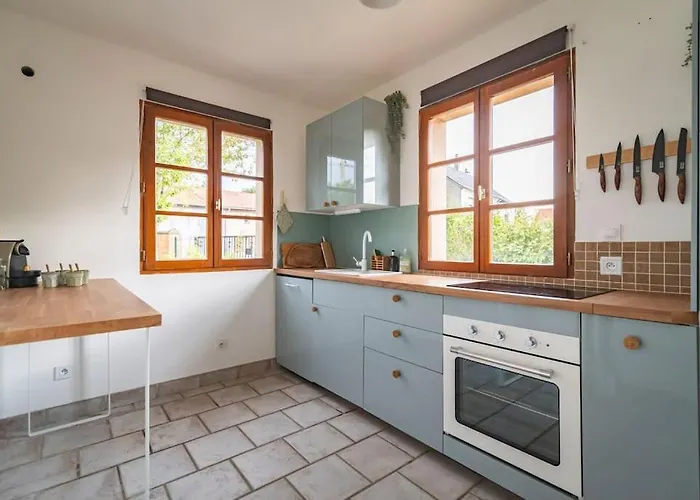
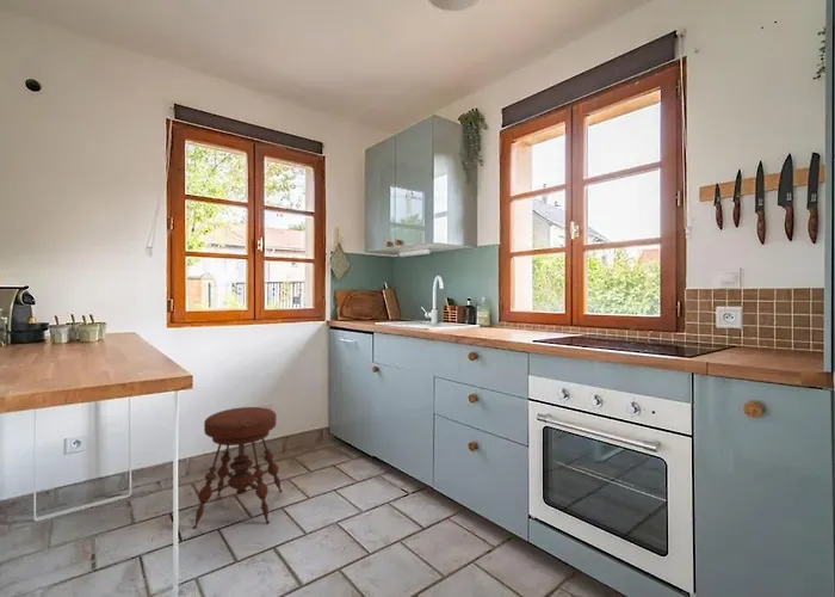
+ stool (241, 460)
